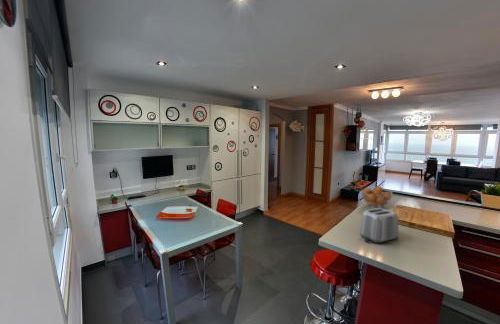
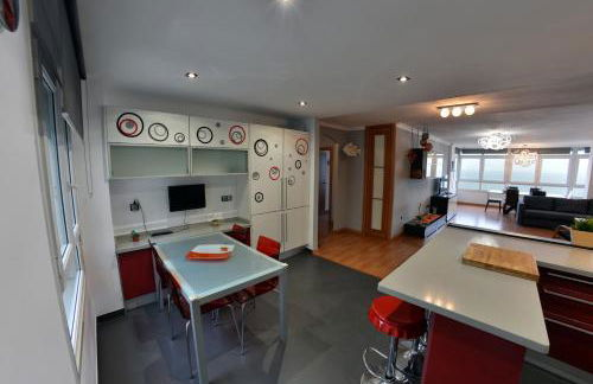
- fruit basket (376, 196)
- toaster (378, 224)
